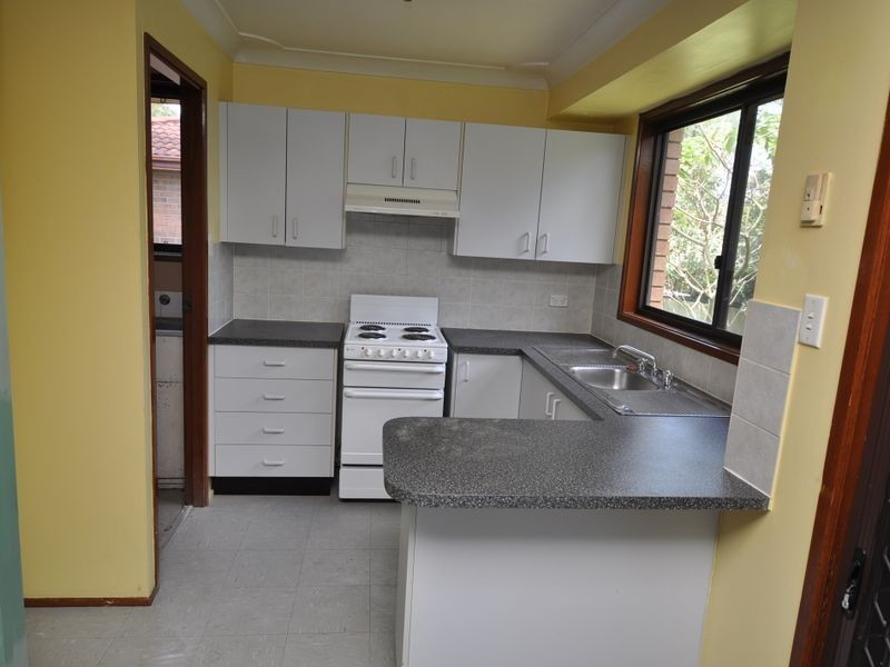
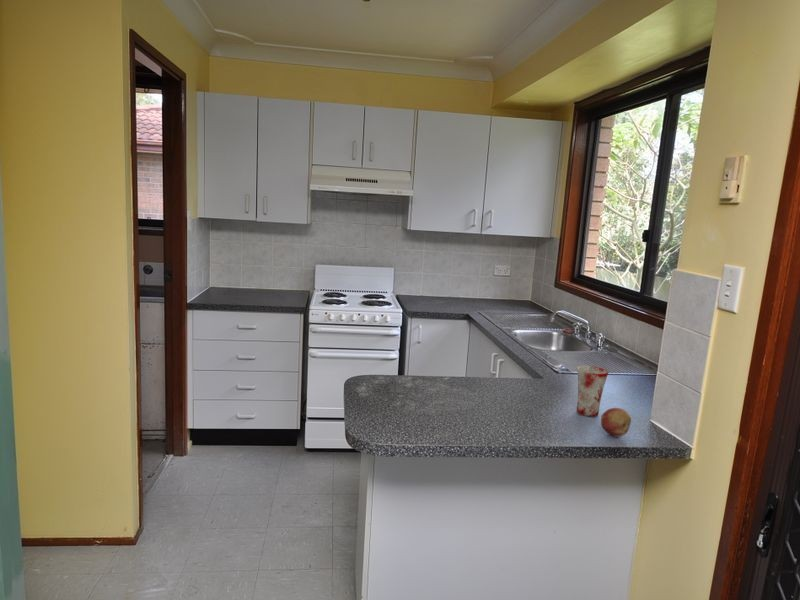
+ mug (592, 389)
+ fruit (615, 422)
